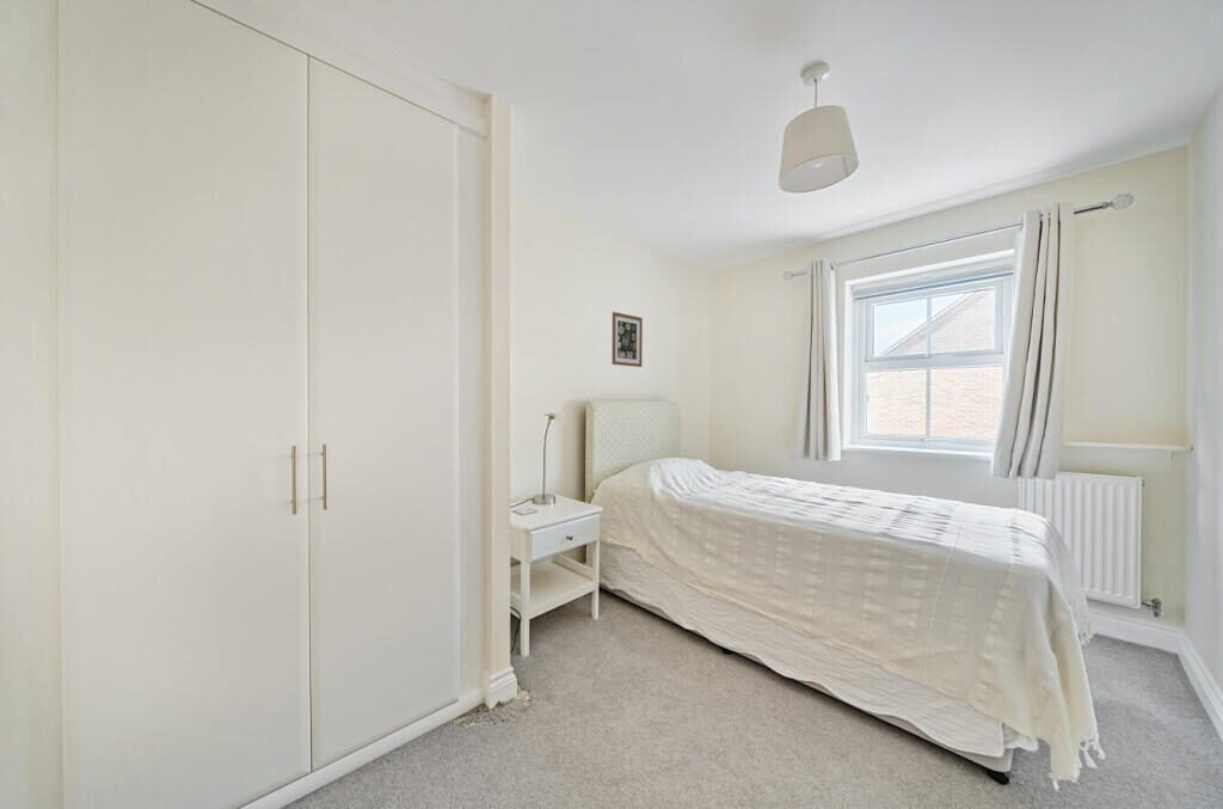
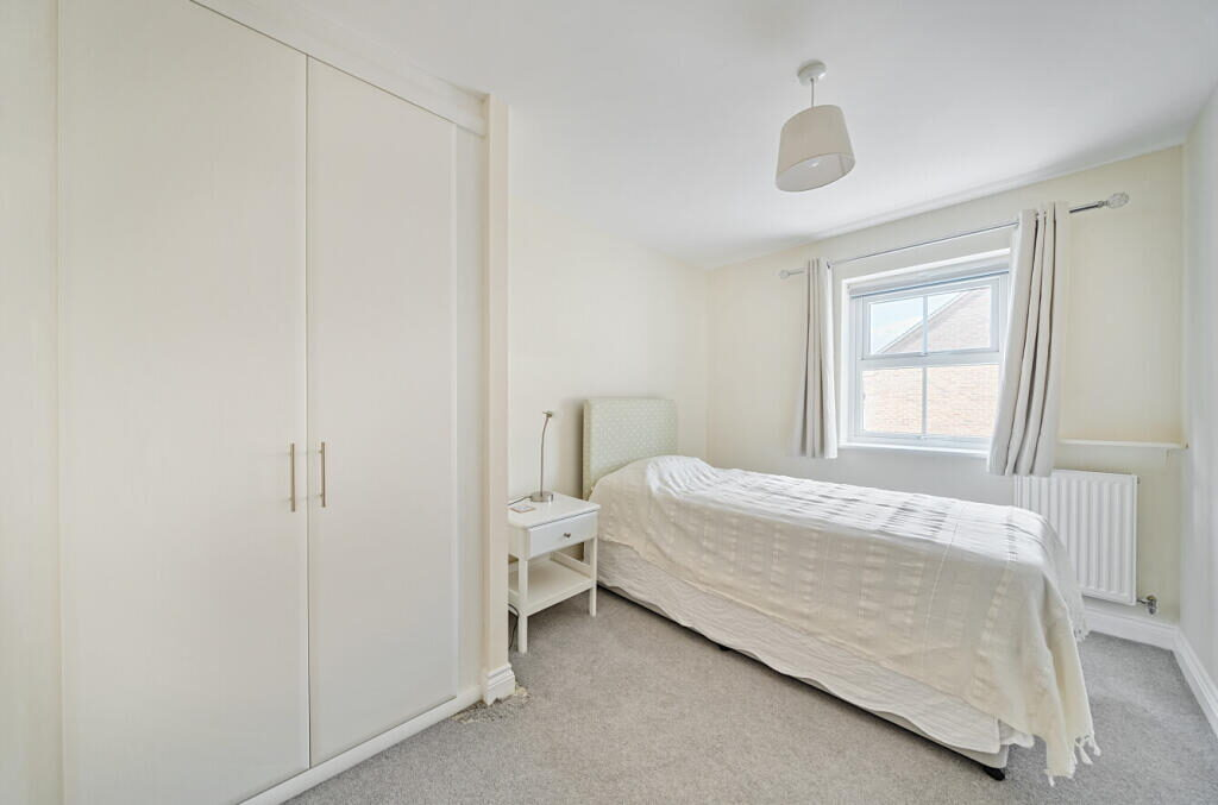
- wall art (627, 339)
